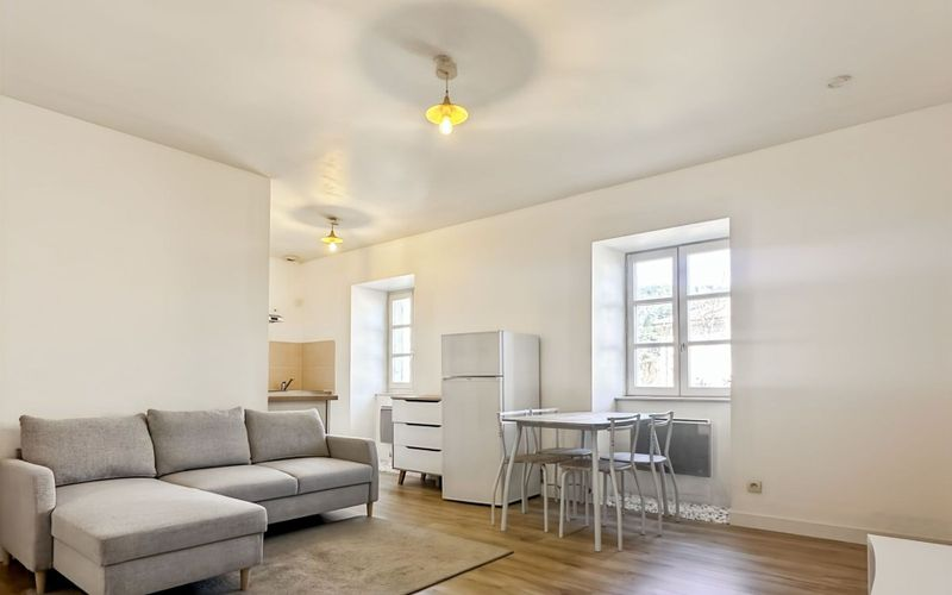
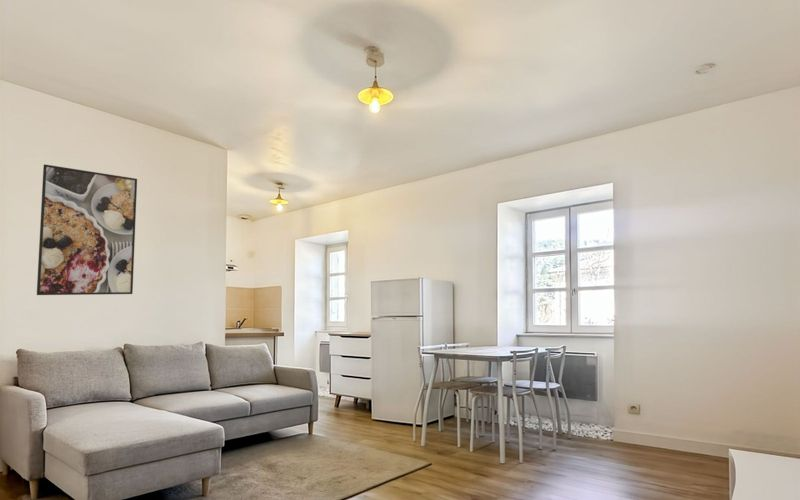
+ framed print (90, 232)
